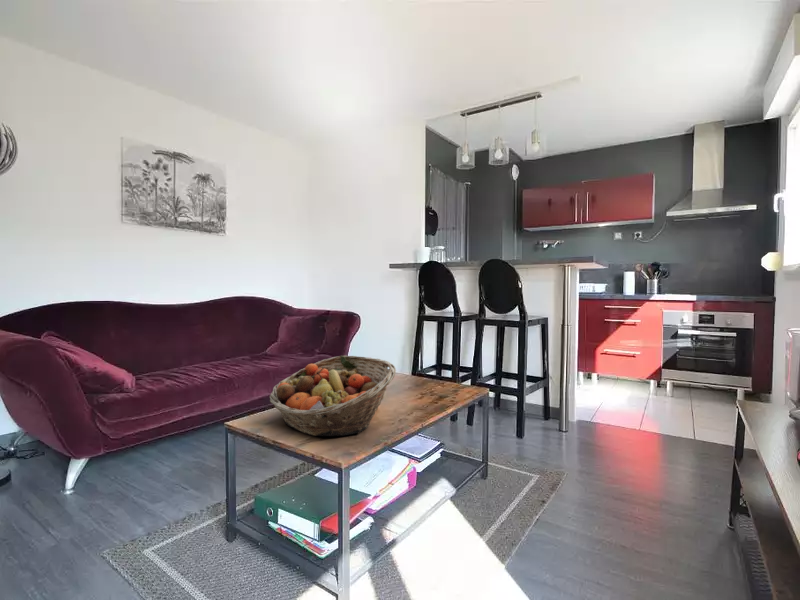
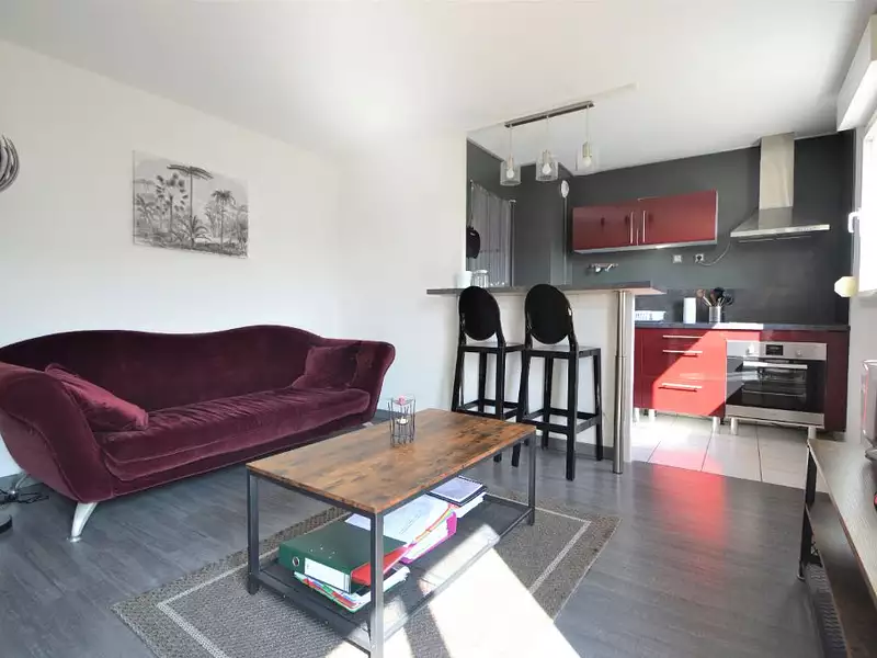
- fruit basket (332, 391)
